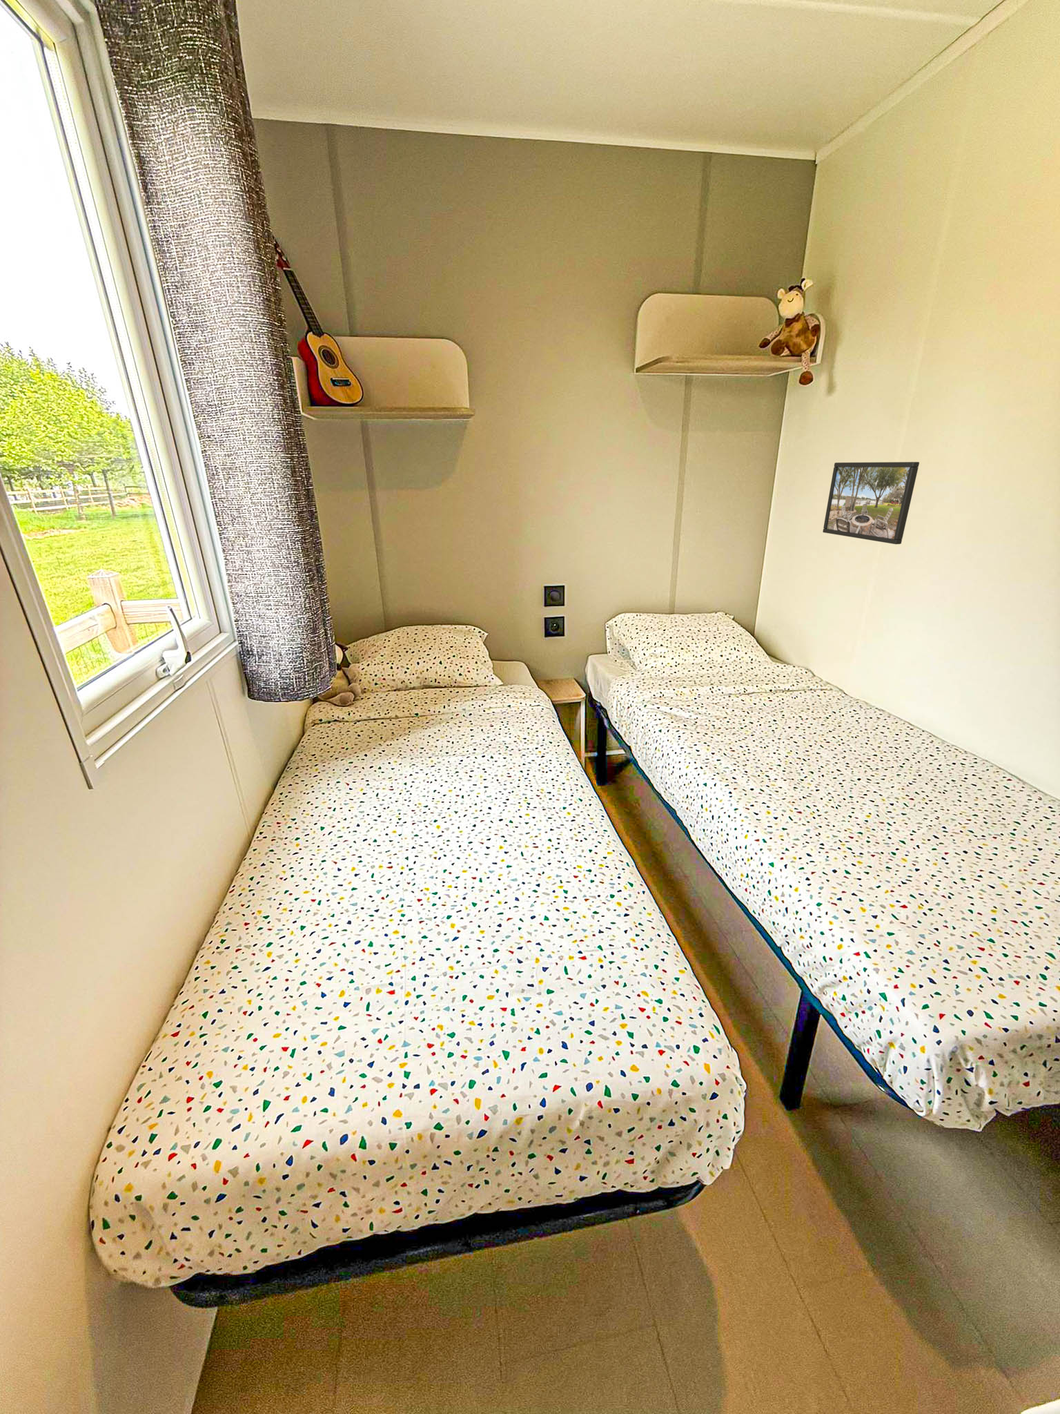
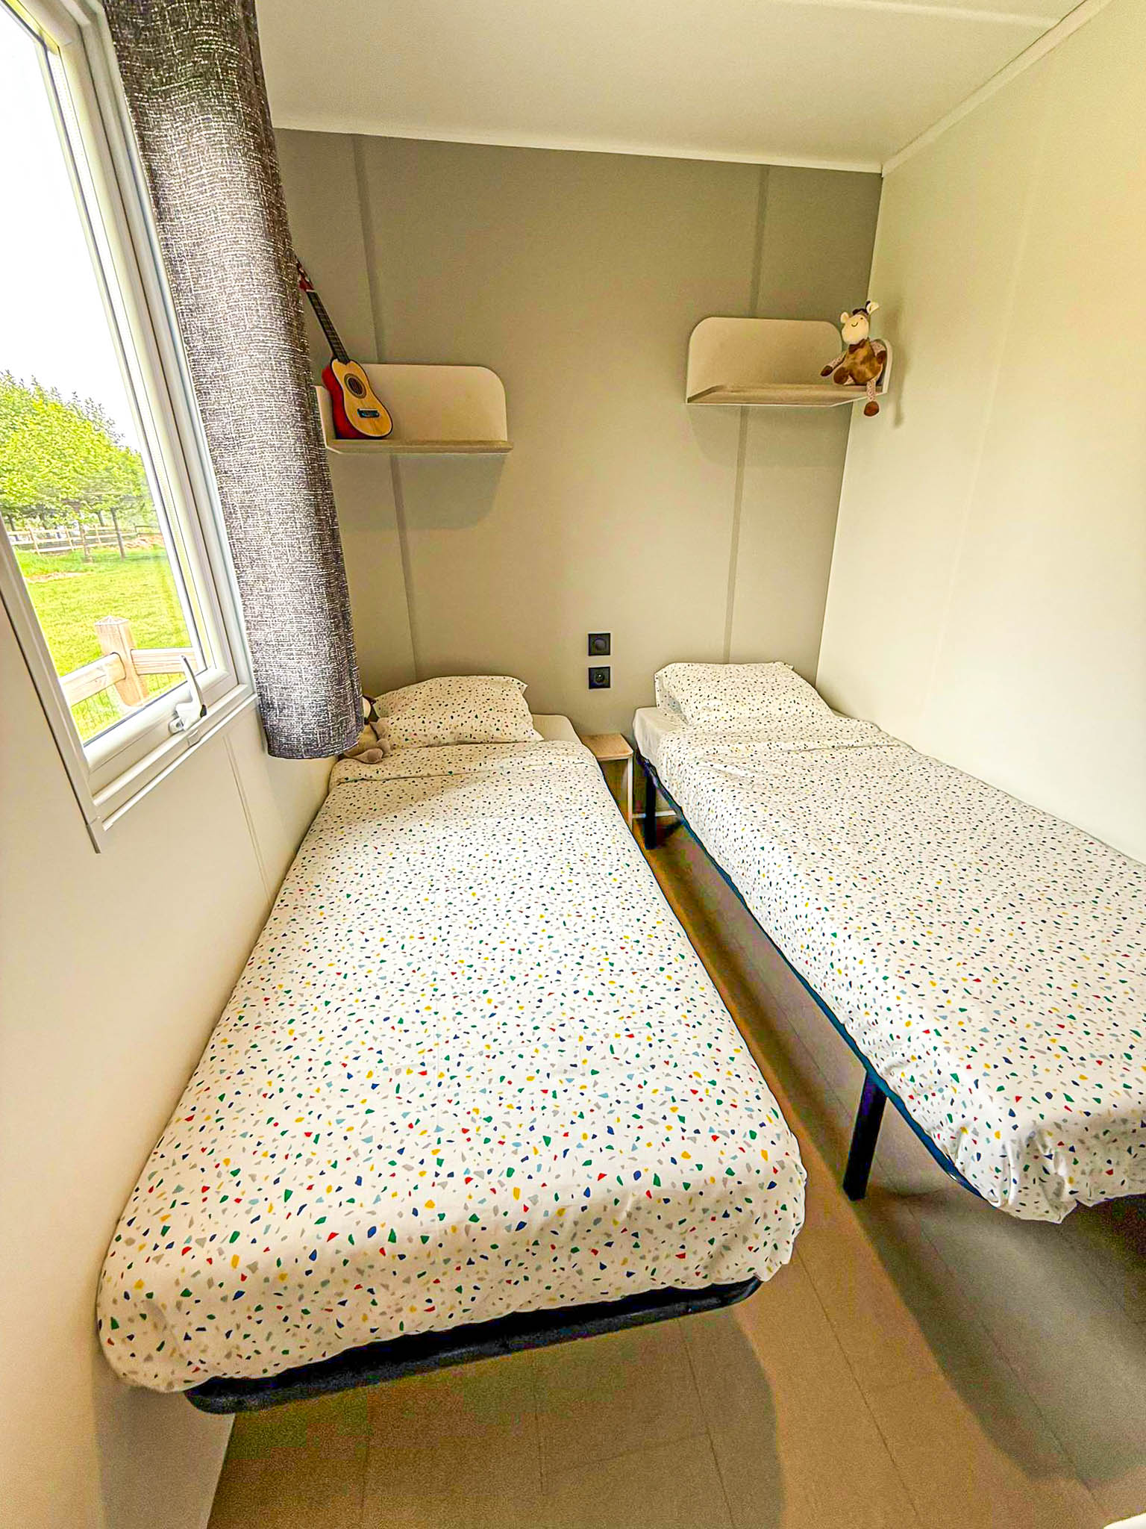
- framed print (865, 501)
